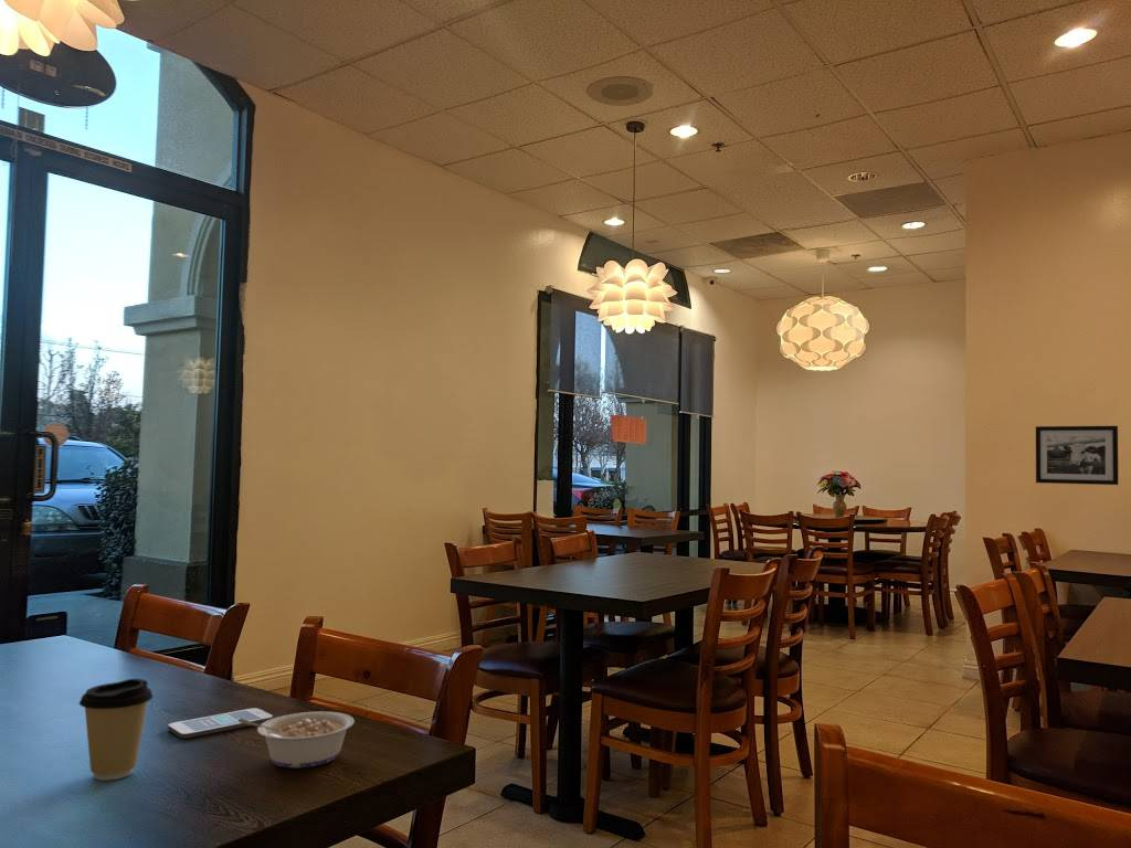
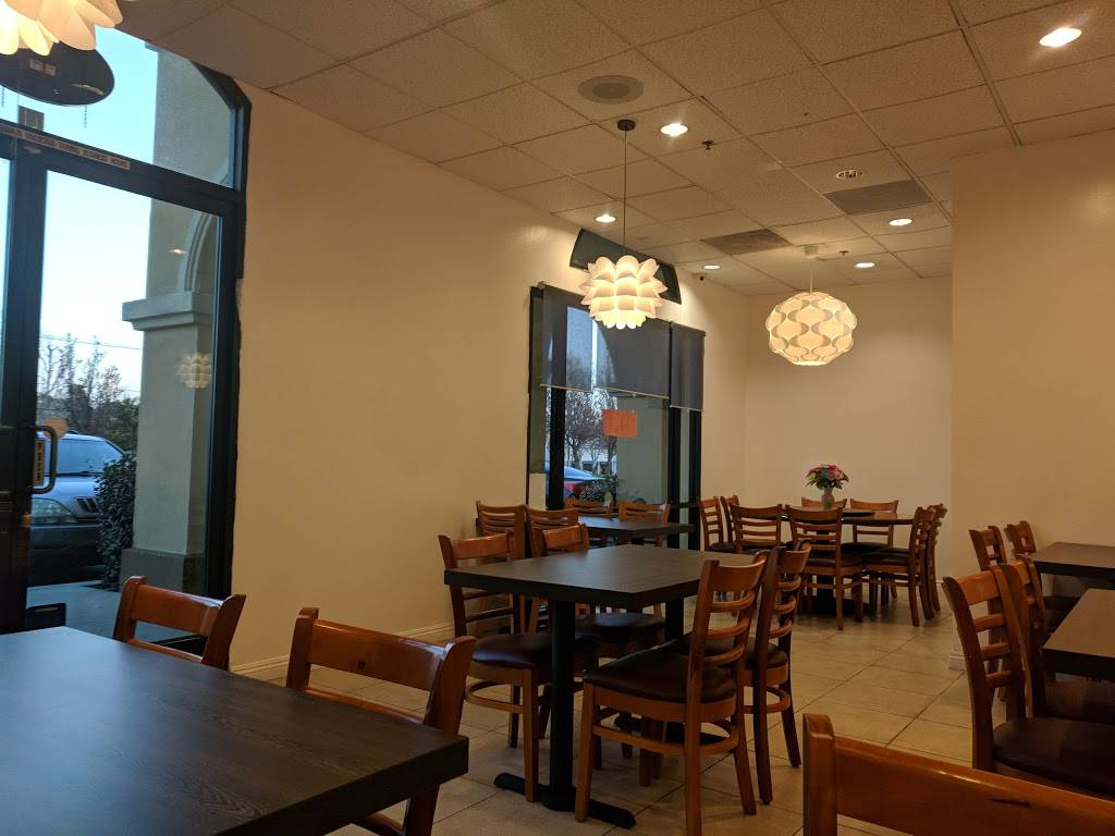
- smartphone (221, 722)
- picture frame (1076, 455)
- coffee cup (115, 729)
- legume (303, 738)
